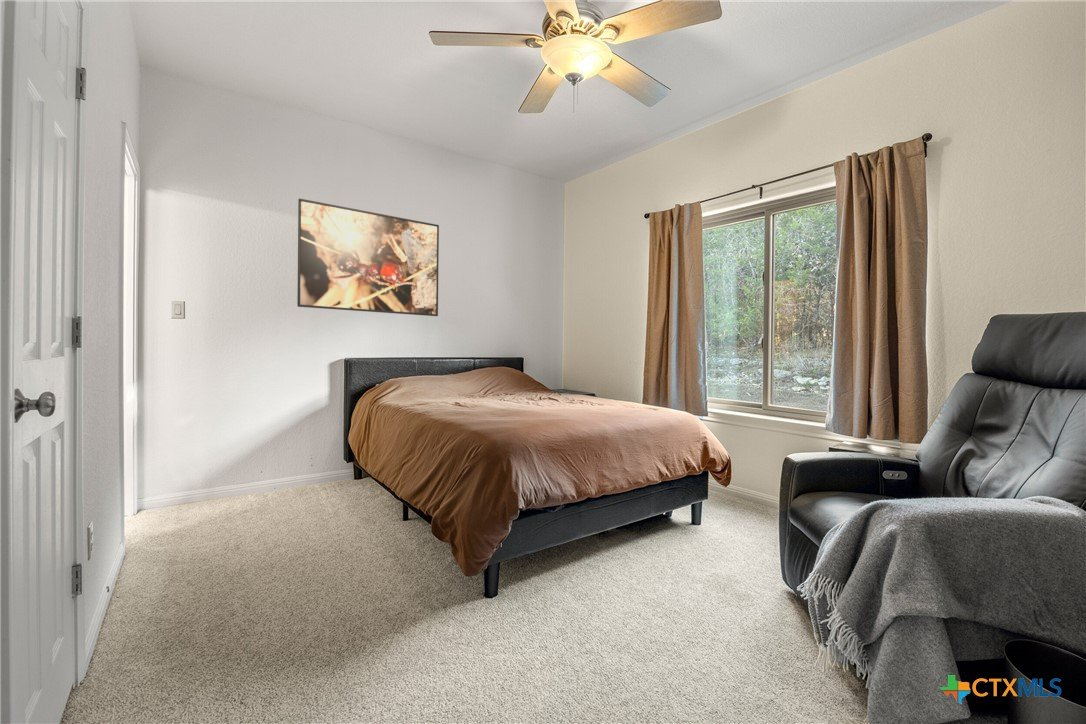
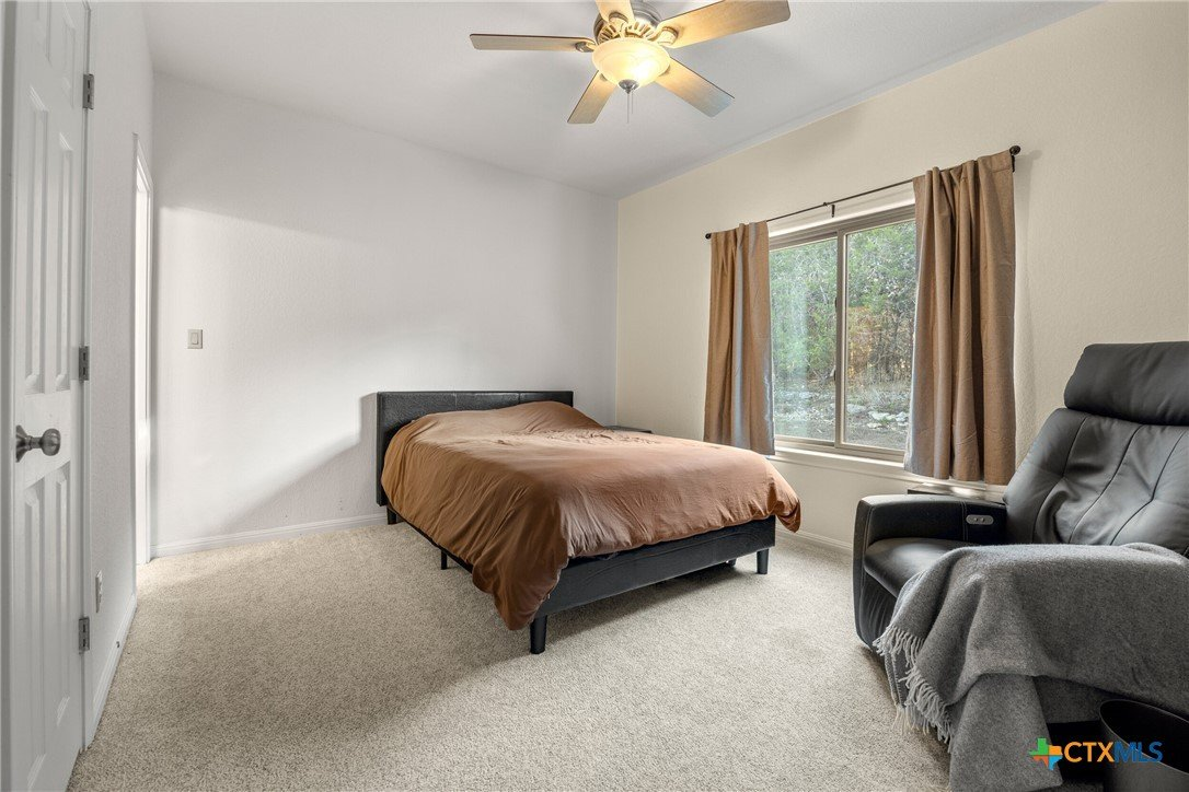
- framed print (374, 262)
